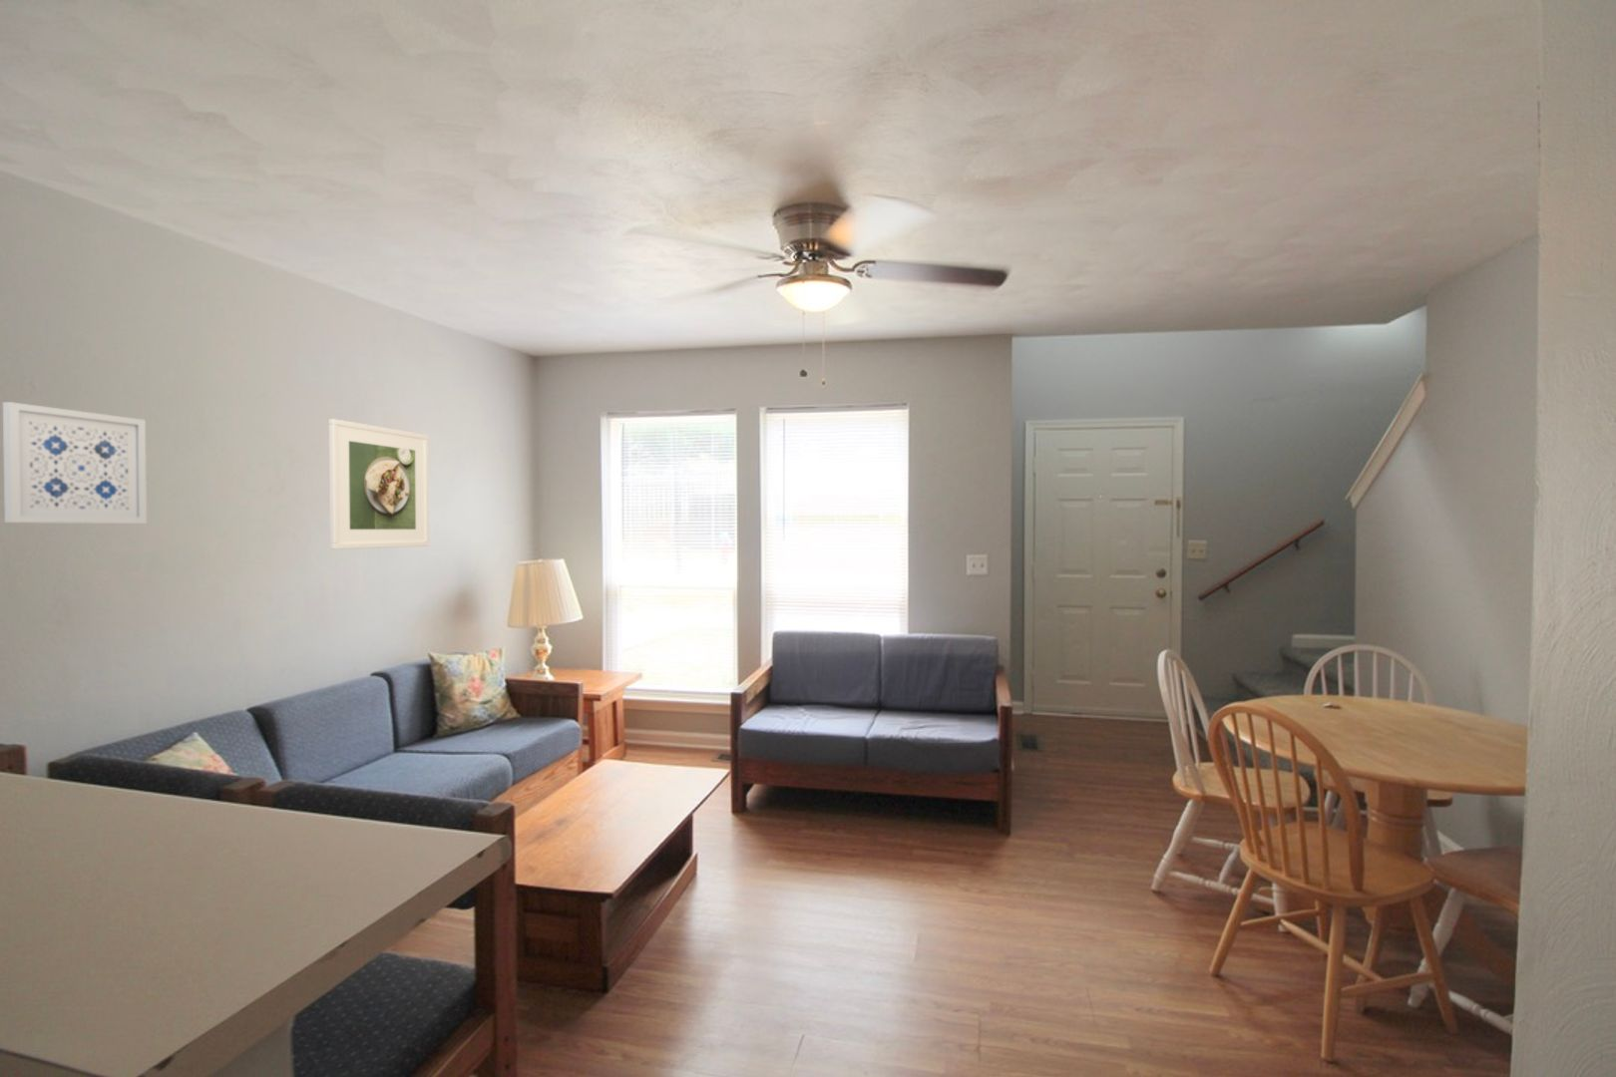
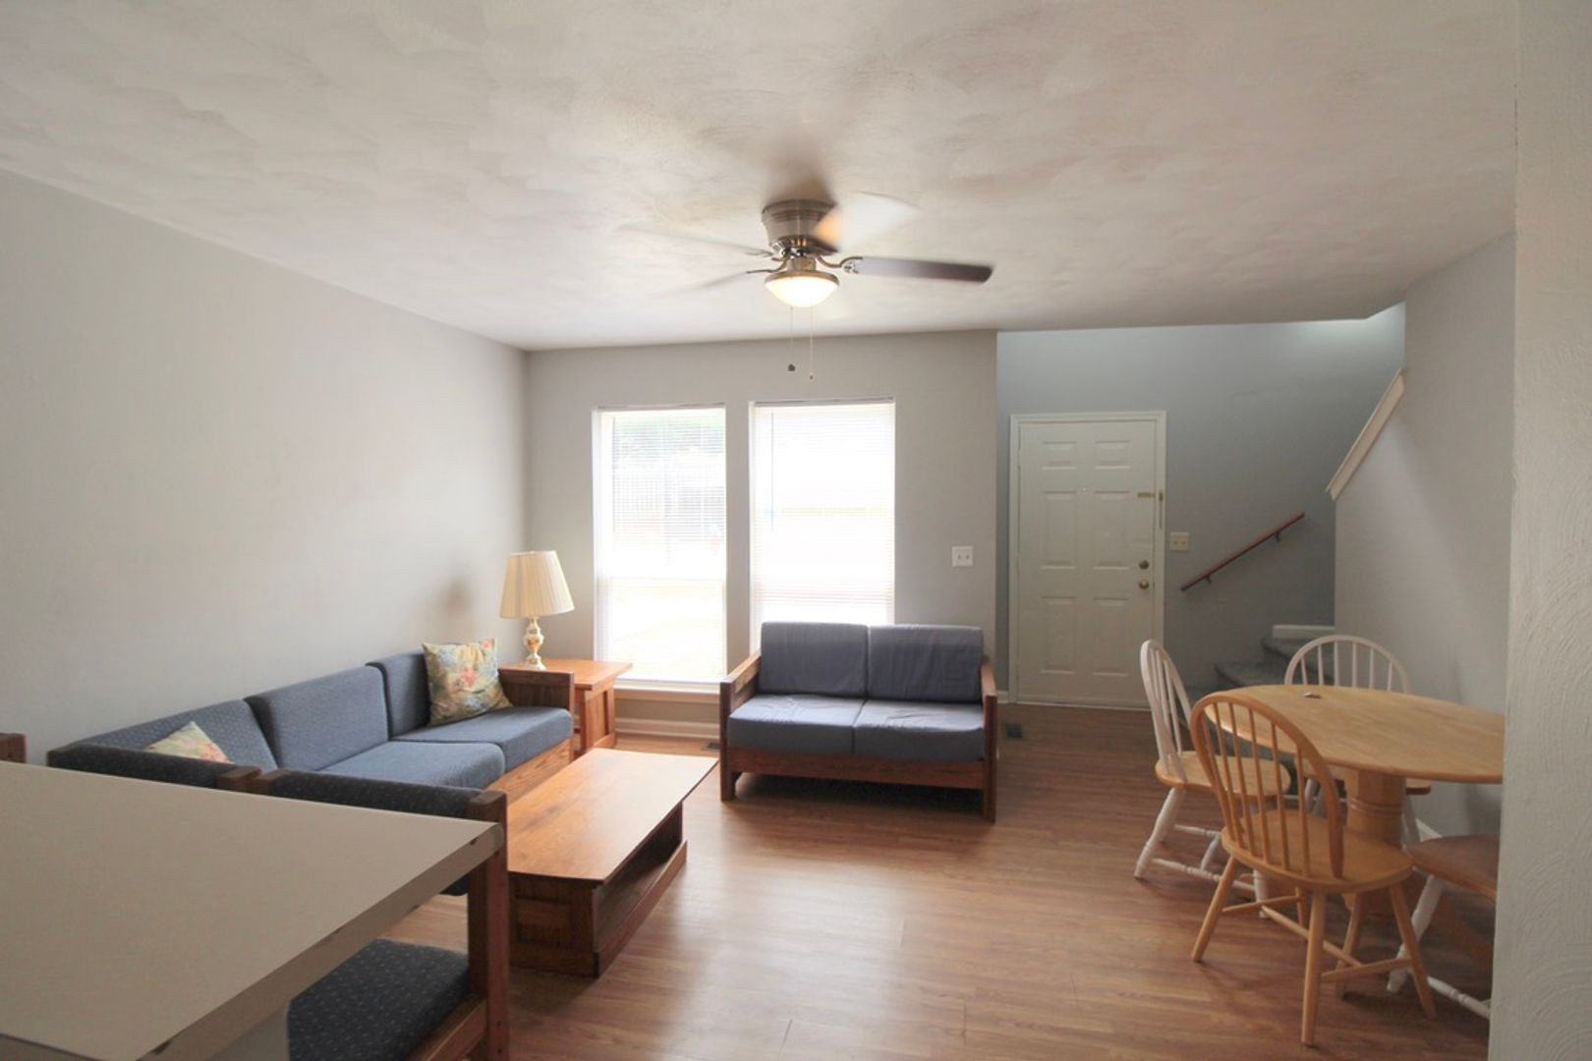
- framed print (384, 488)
- wall art (79, 466)
